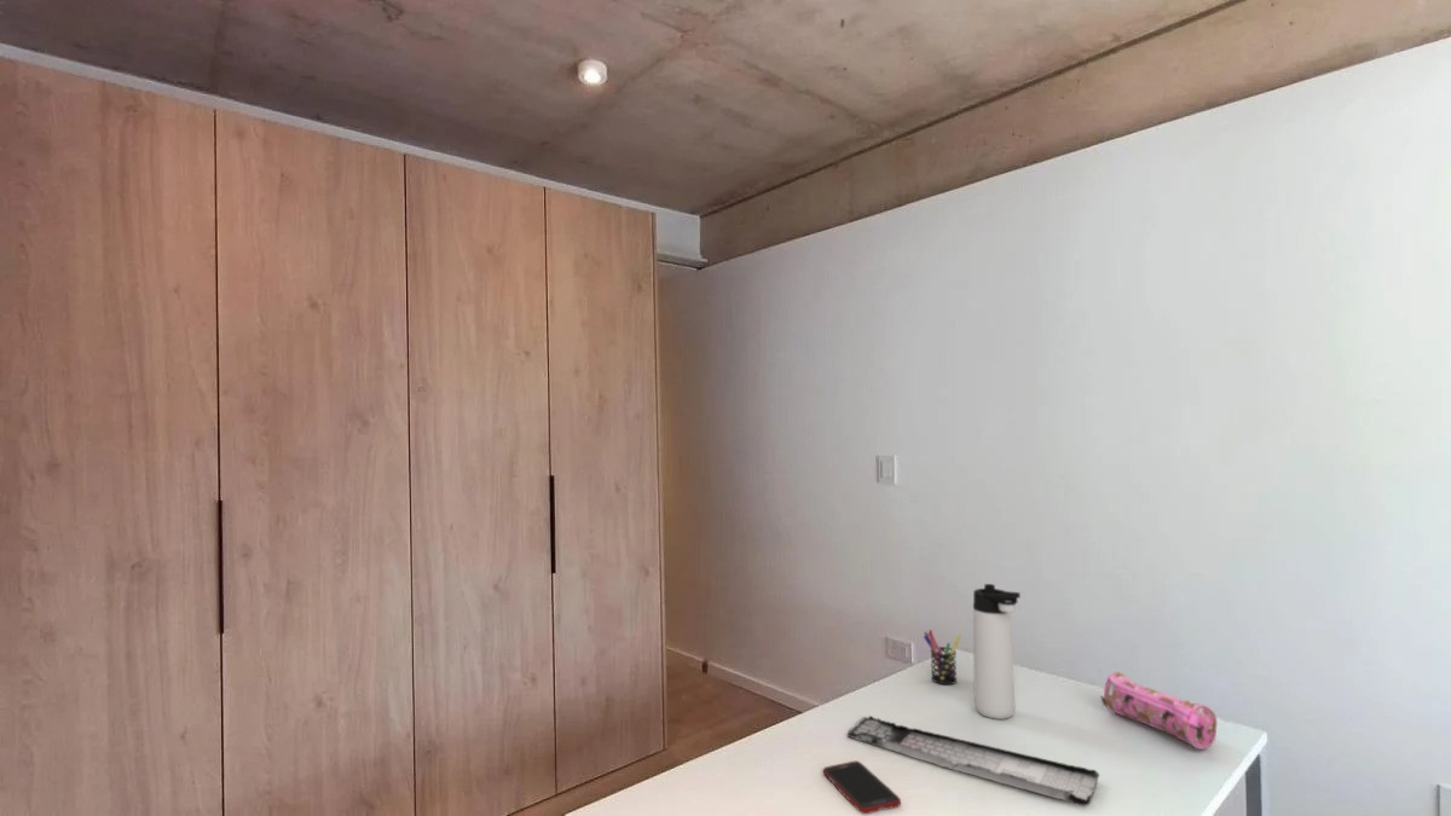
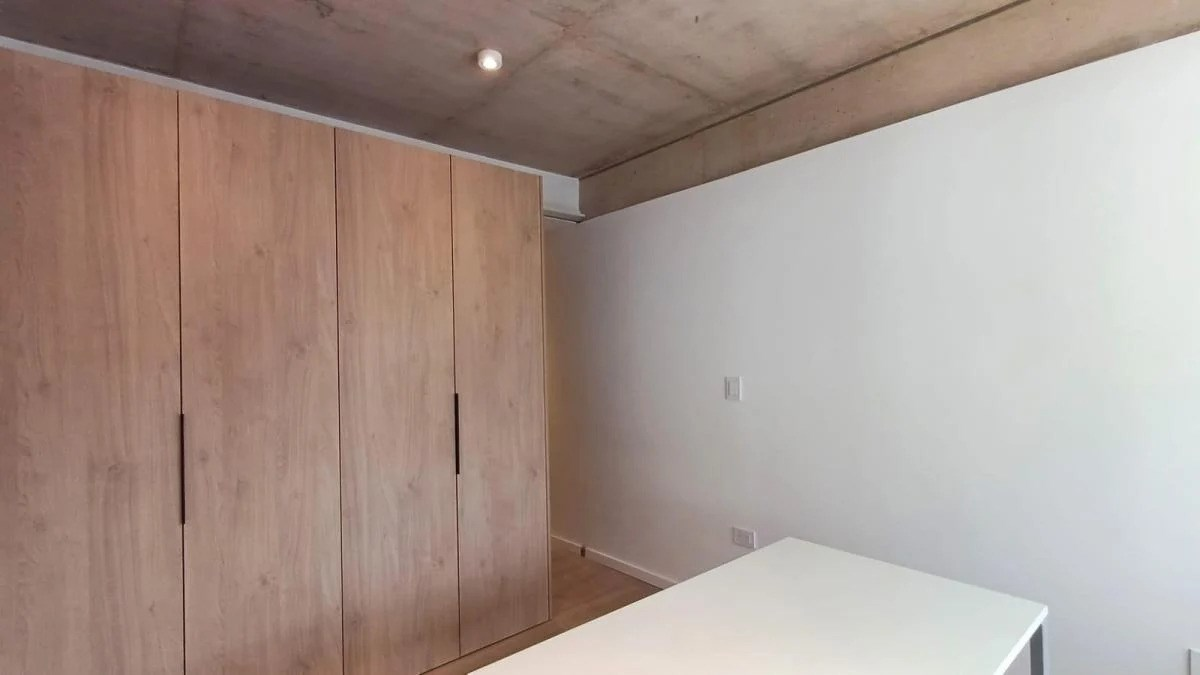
- keyboard (962, 753)
- pen holder (942, 655)
- thermos bottle (998, 650)
- cell phone (860, 786)
- pencil case (1156, 708)
